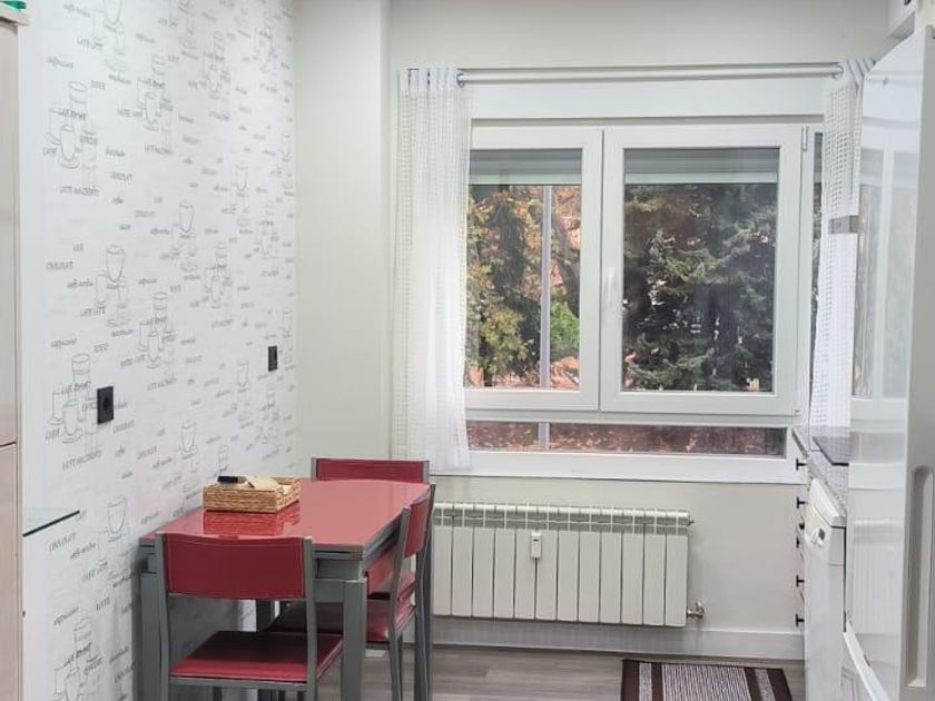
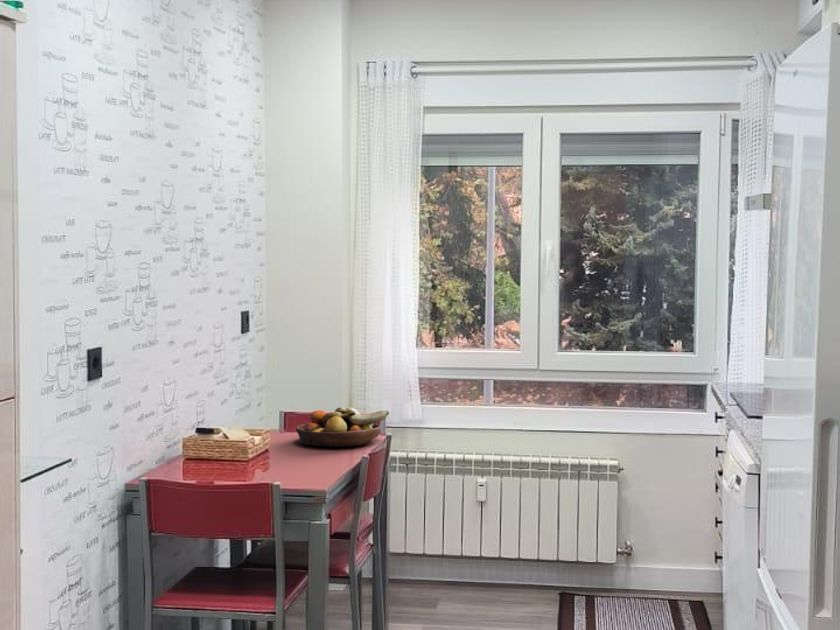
+ fruit bowl (339, 423)
